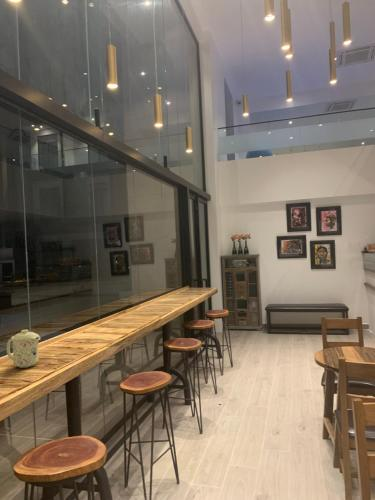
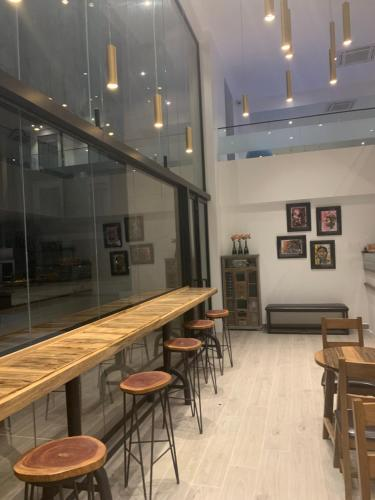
- mug (23, 347)
